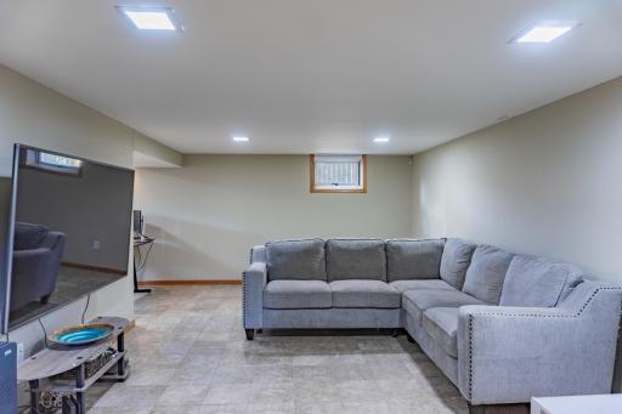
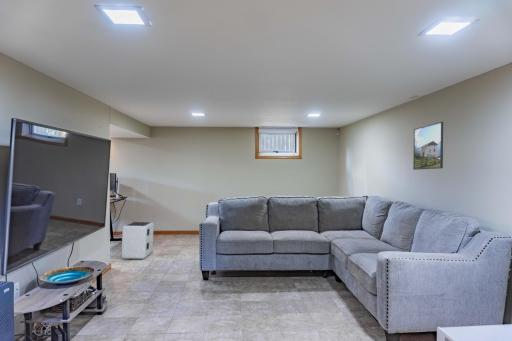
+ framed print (427, 147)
+ air purifier (138, 240)
